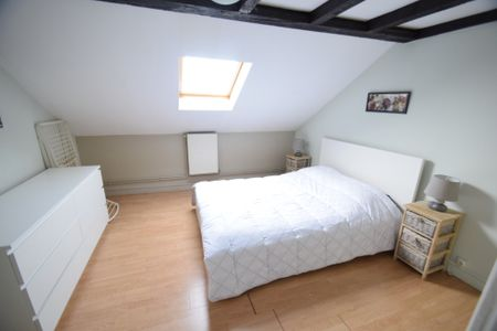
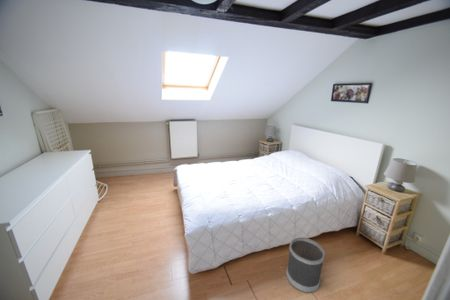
+ wastebasket (304, 263)
